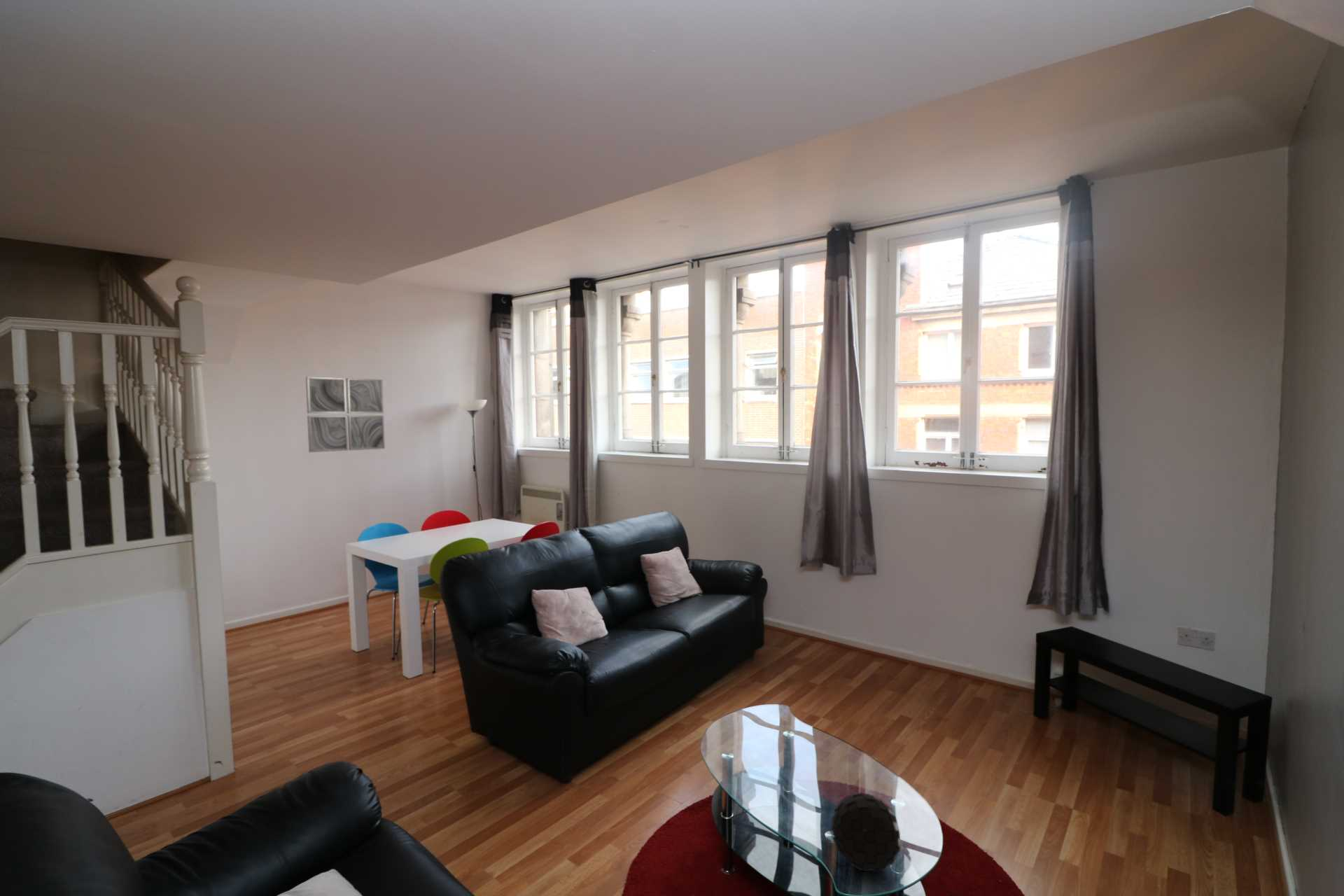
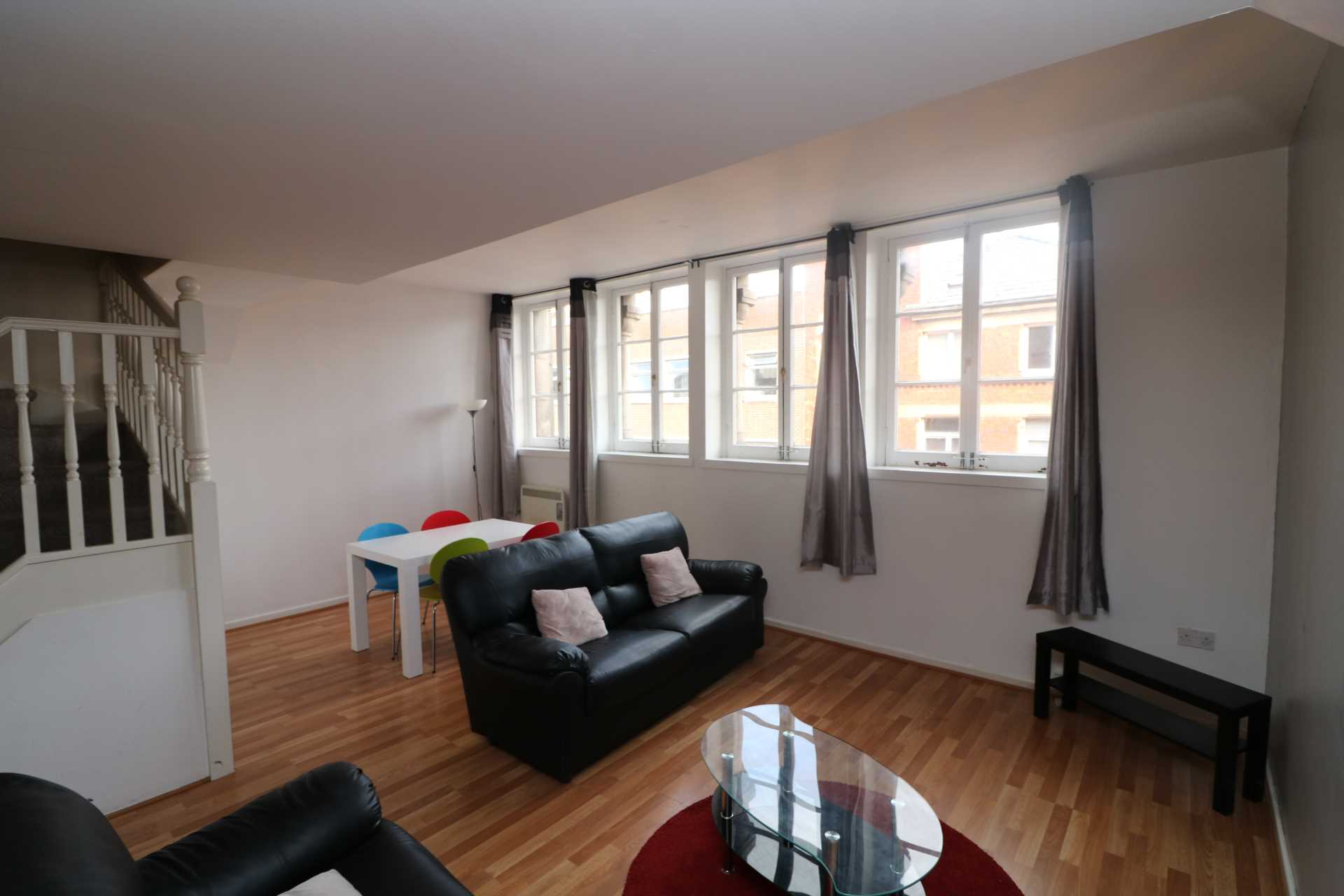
- wall art (347, 413)
- decorative orb (864, 831)
